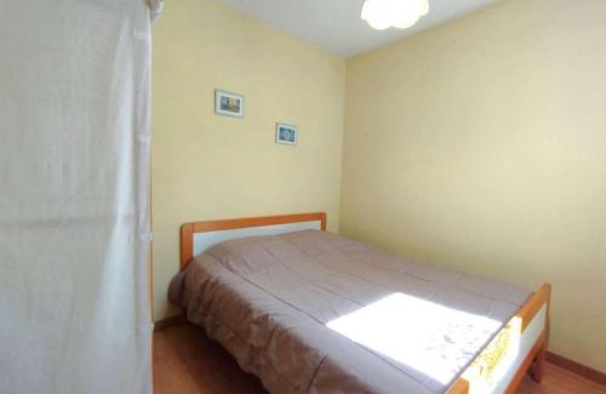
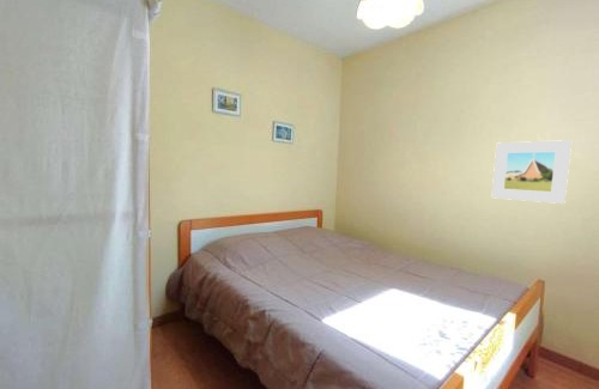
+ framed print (528, 171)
